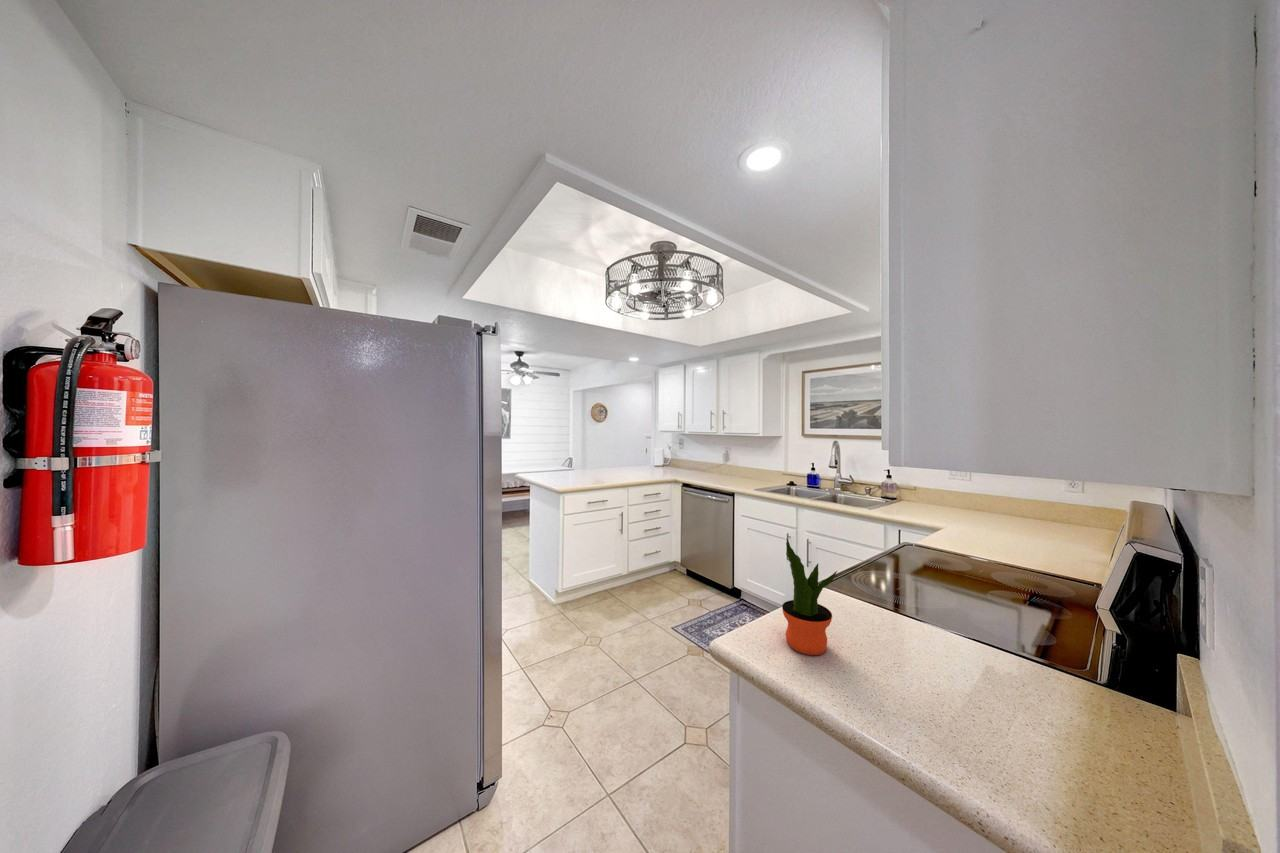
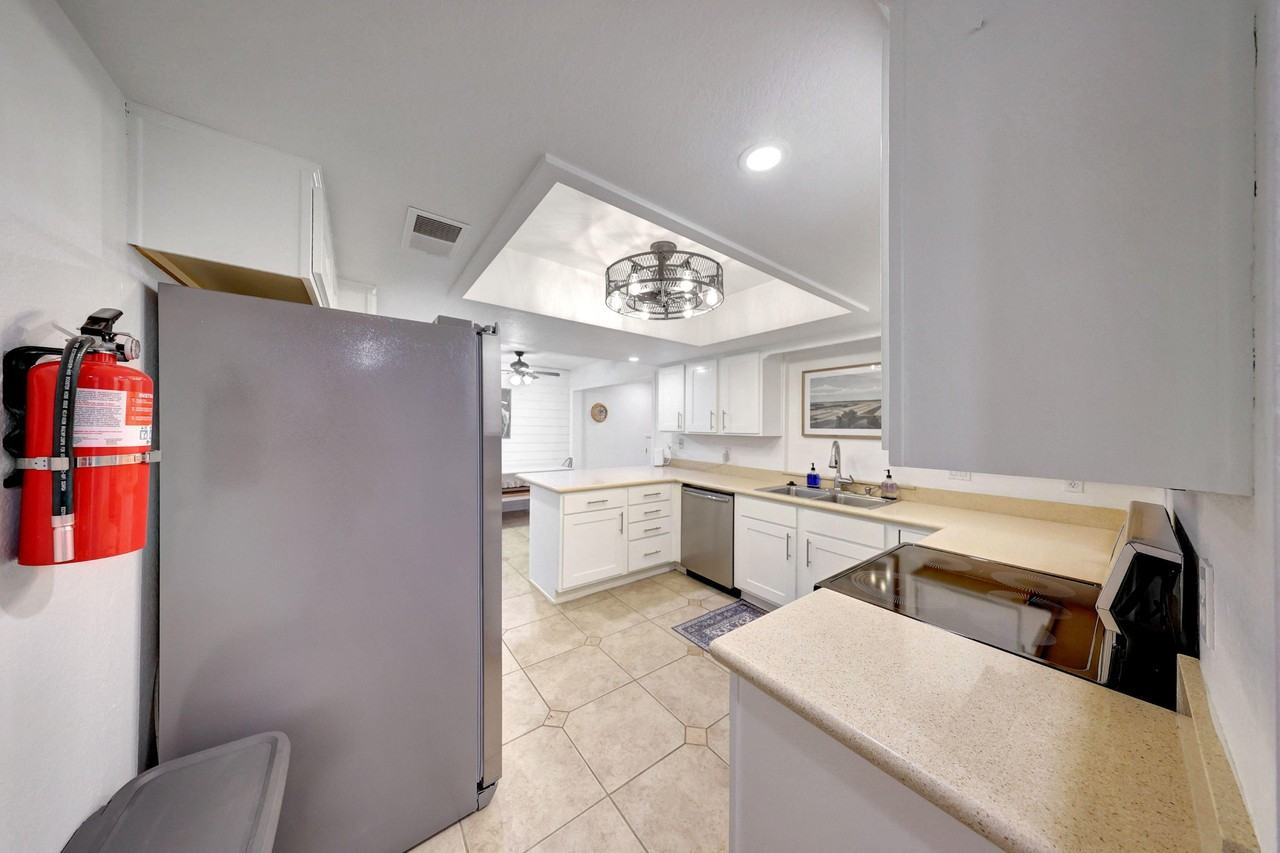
- potted plant (804, 592)
